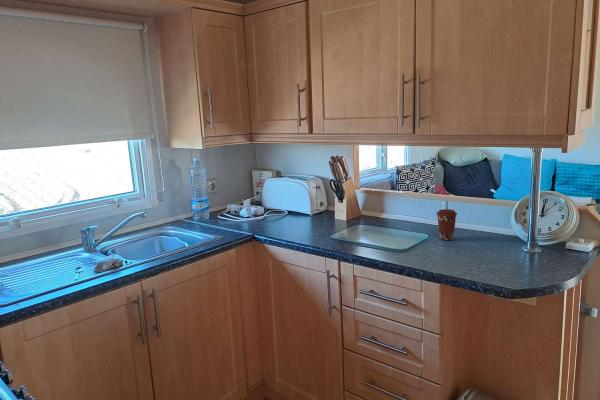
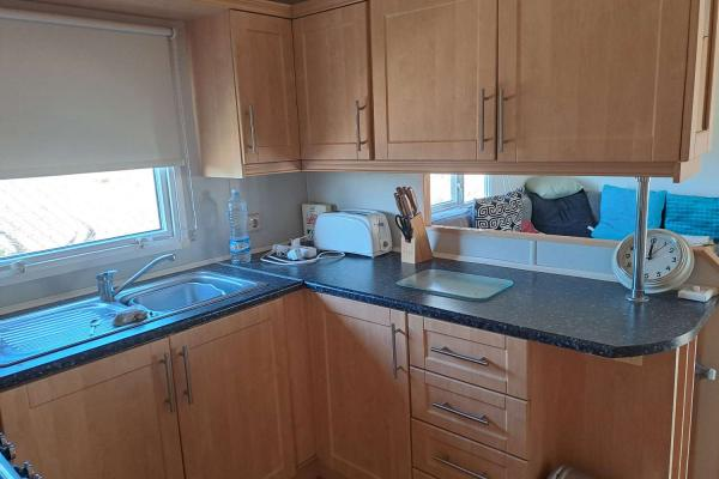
- coffee cup (446, 224)
